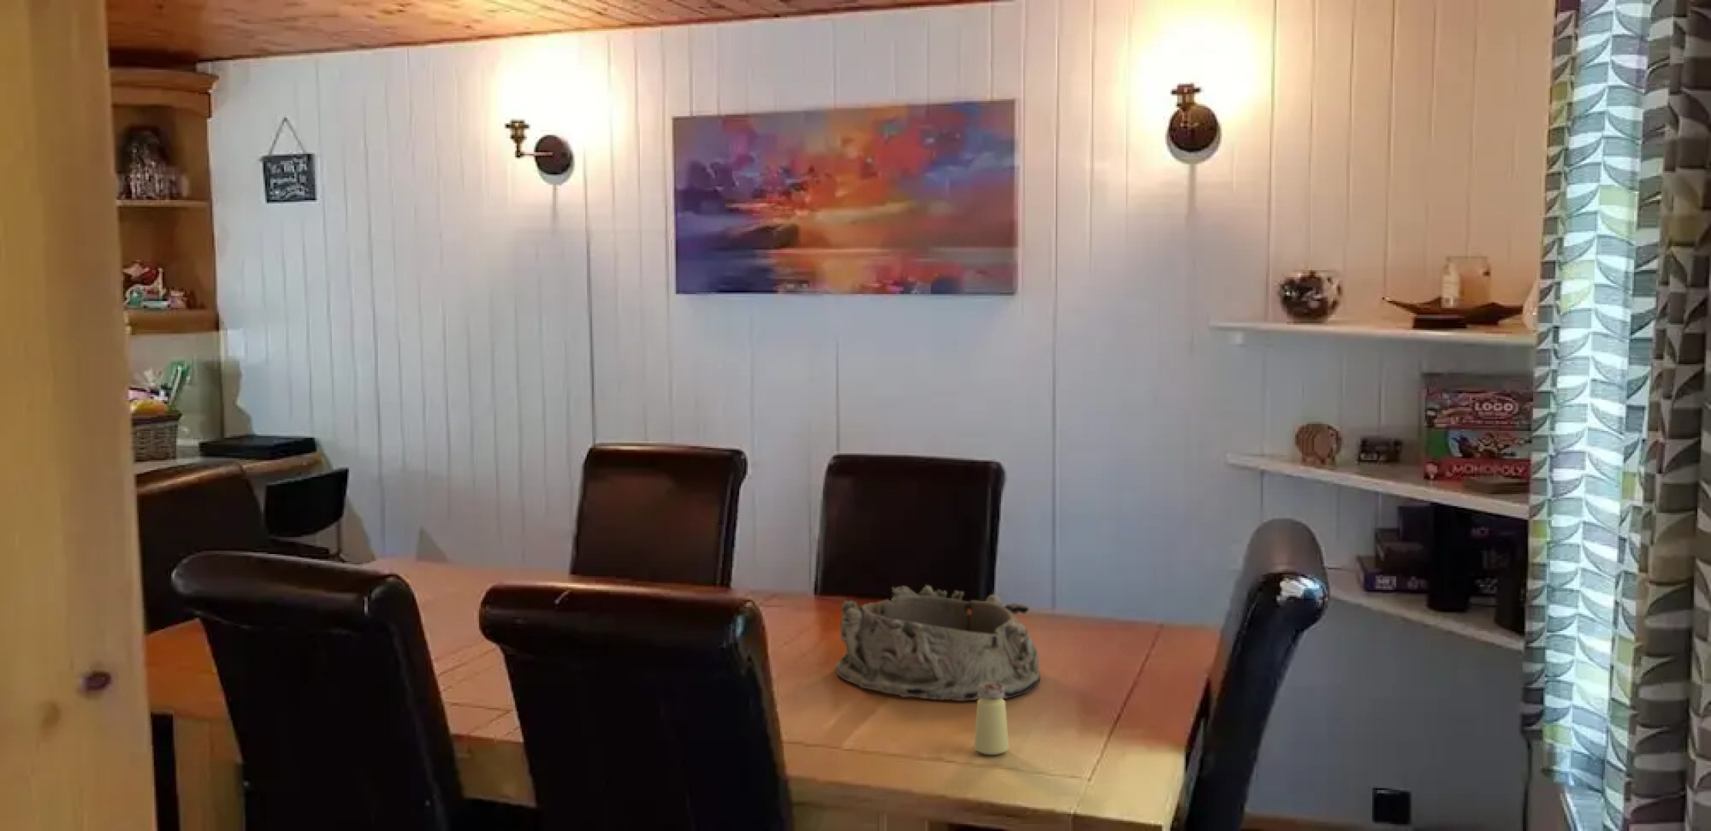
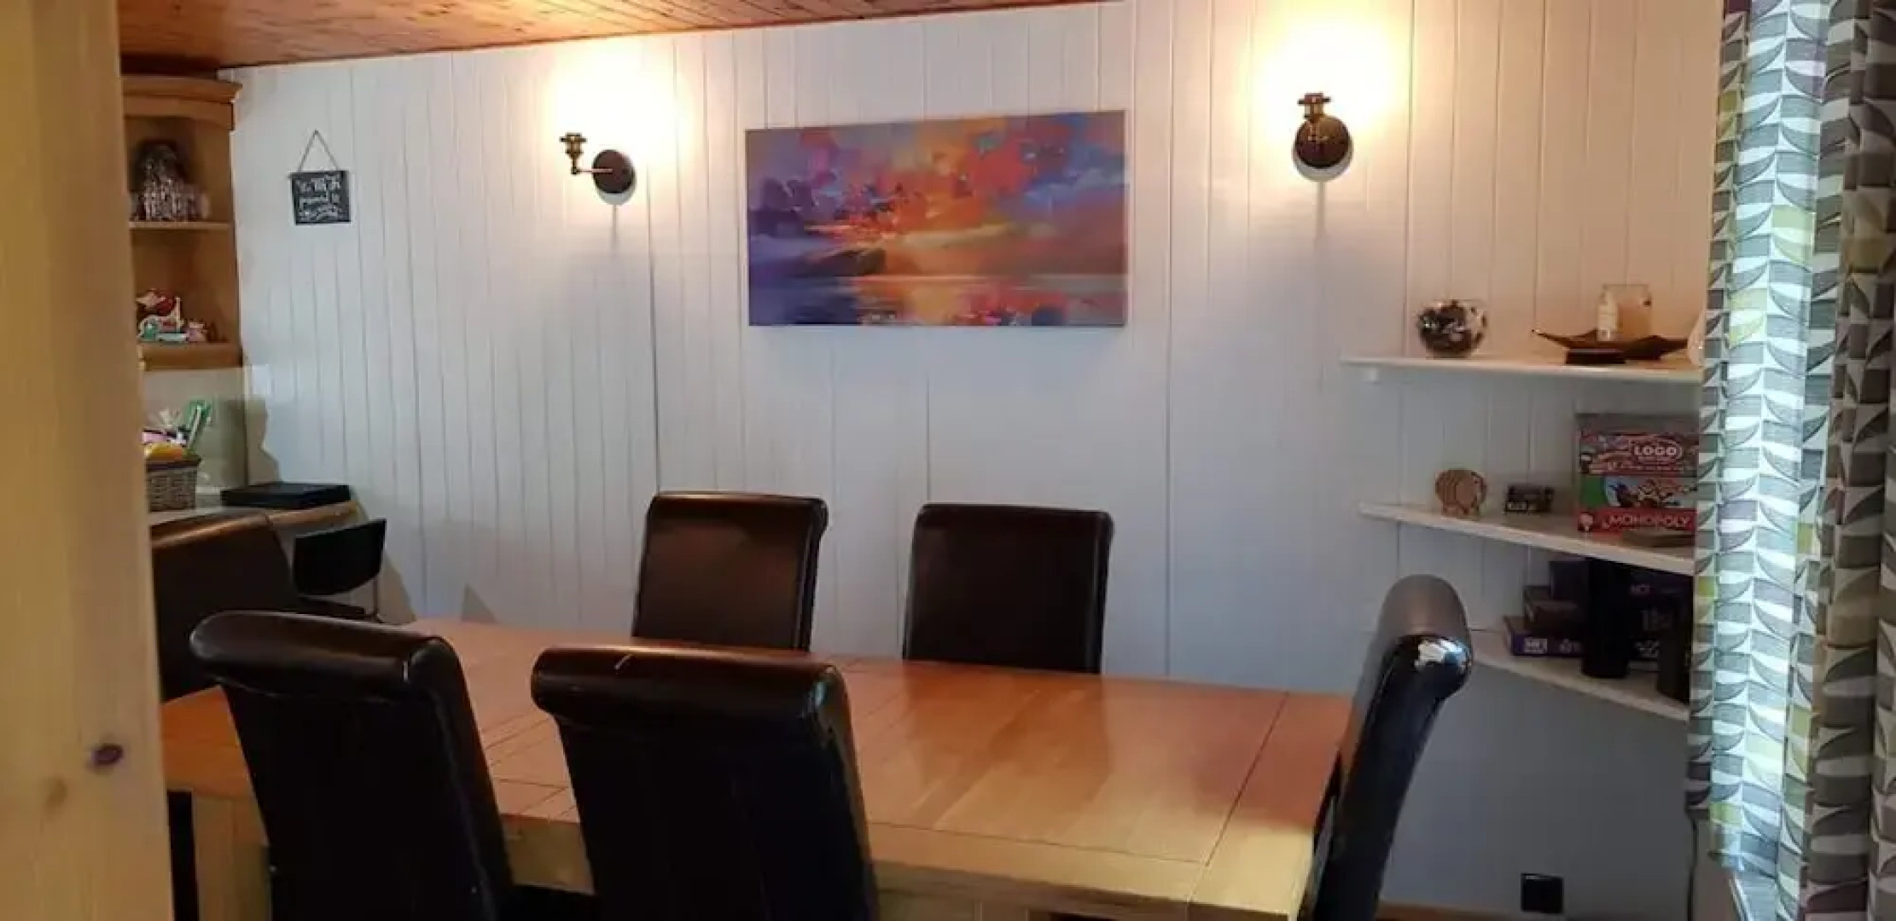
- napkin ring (936, 637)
- saltshaker (991, 716)
